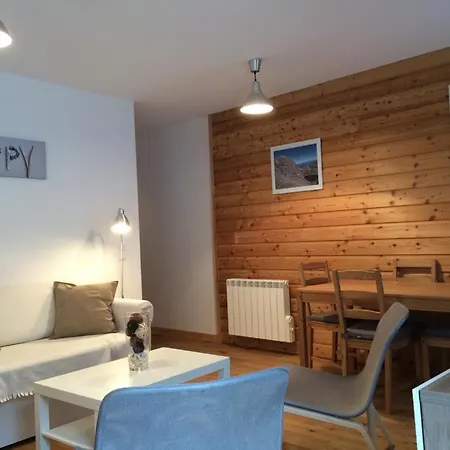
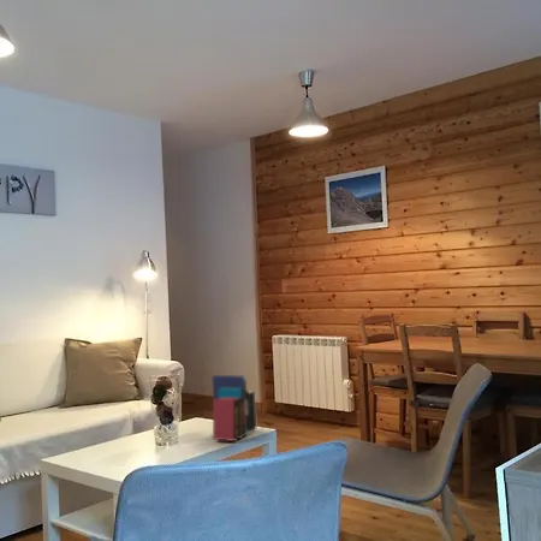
+ book (228, 405)
